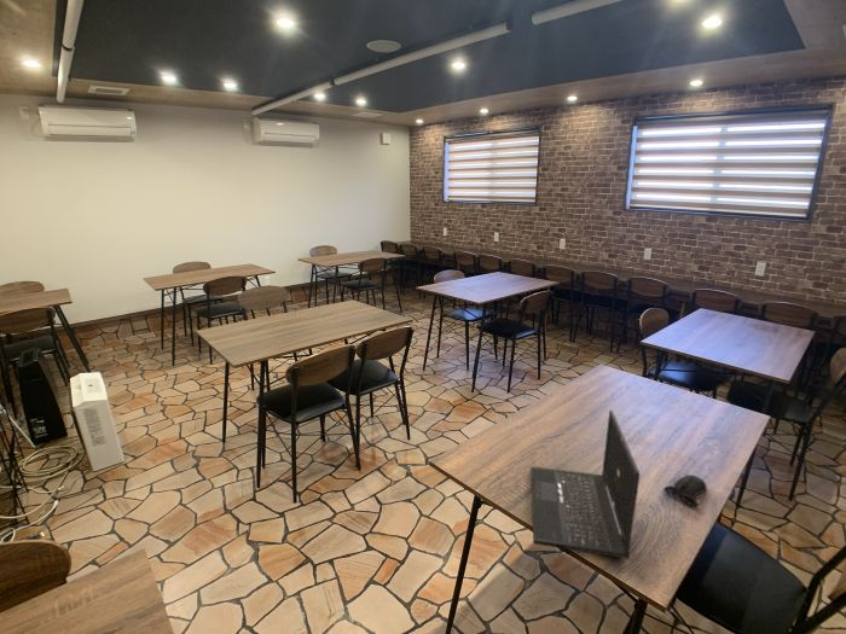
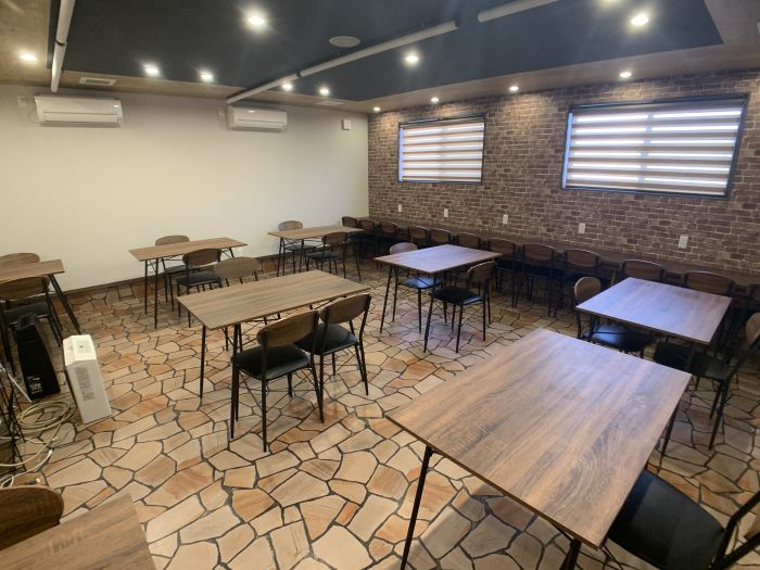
- laptop (575, 472)
- computer mouse (690, 485)
